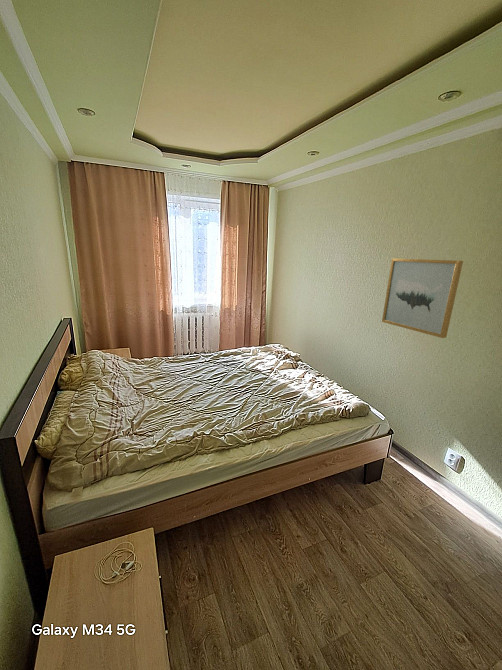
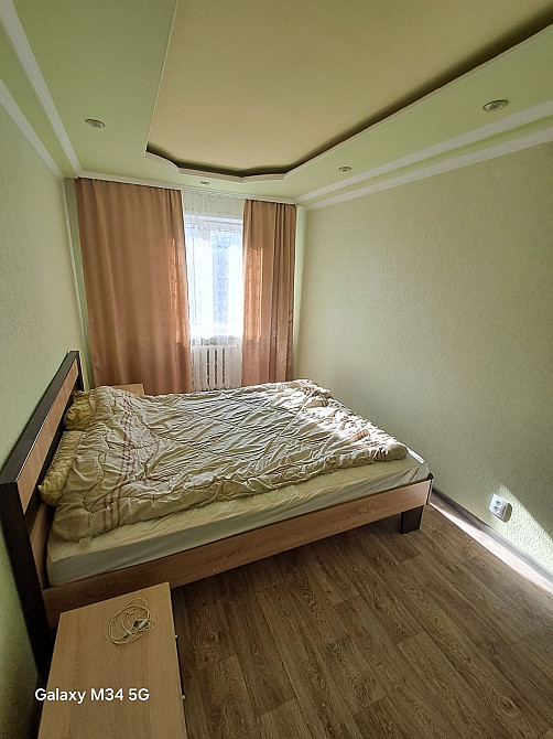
- wall art (417, 295)
